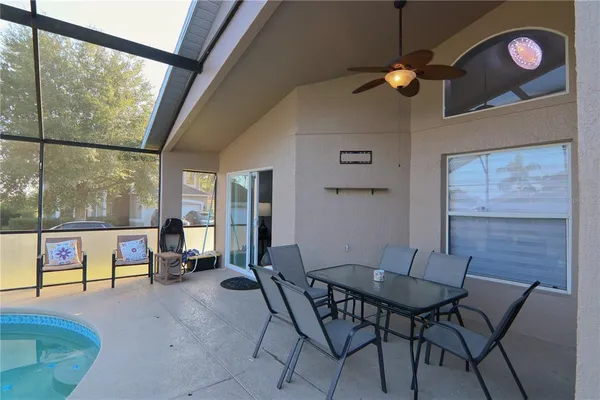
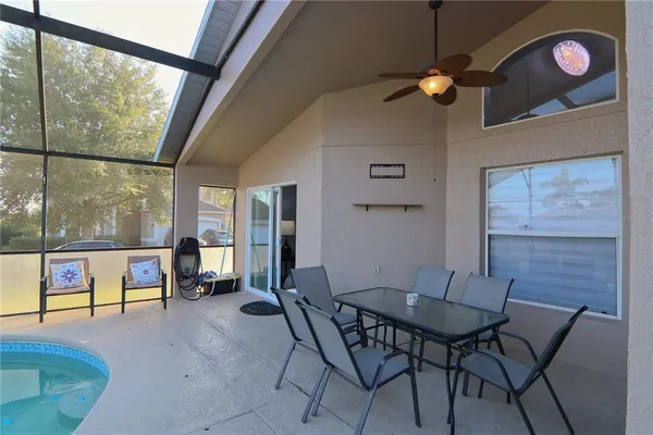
- side table (168, 267)
